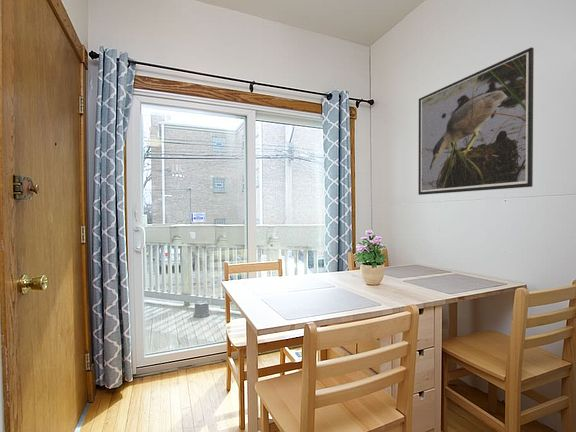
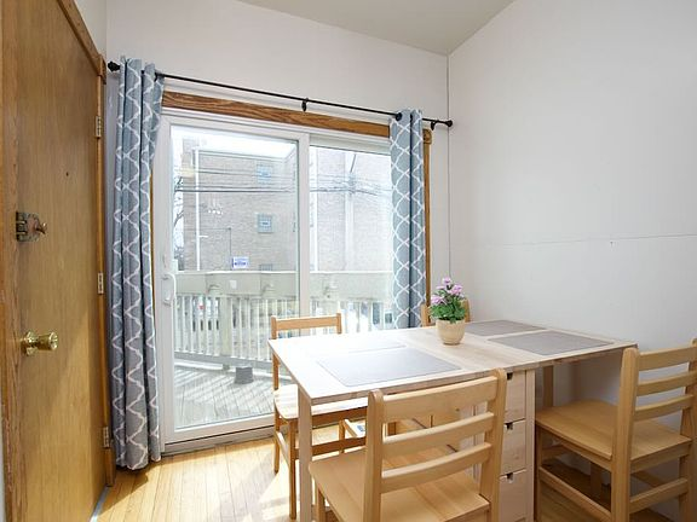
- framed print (465, 134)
